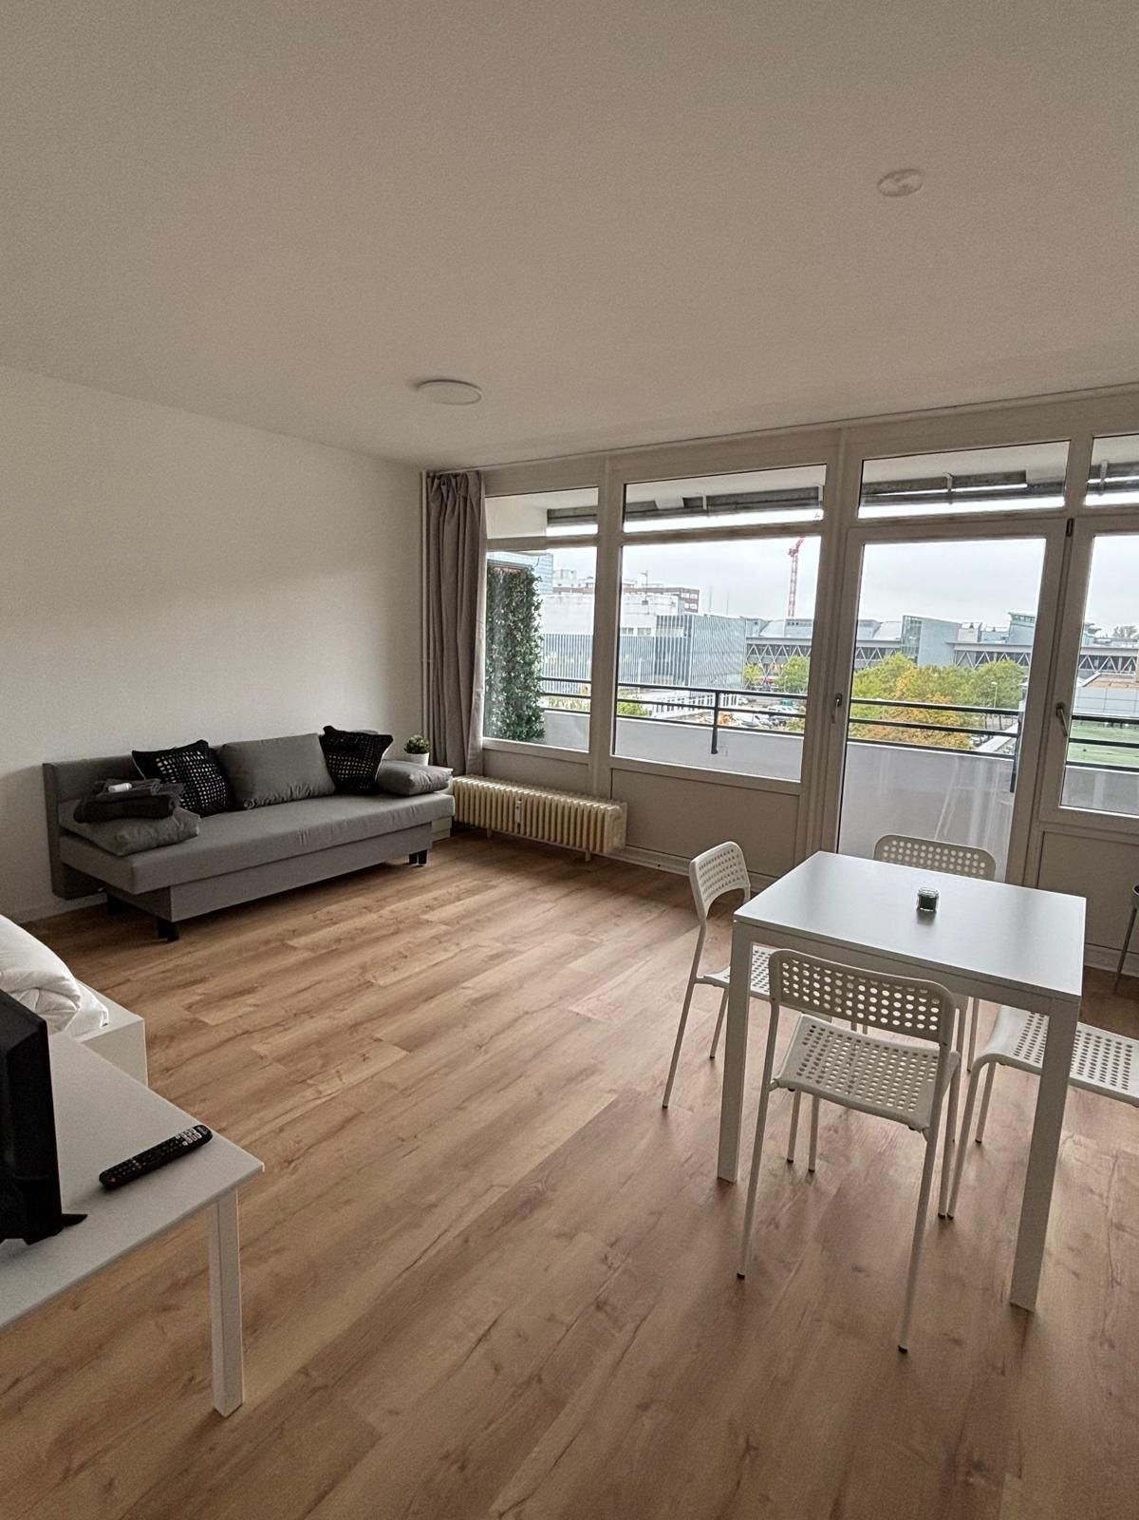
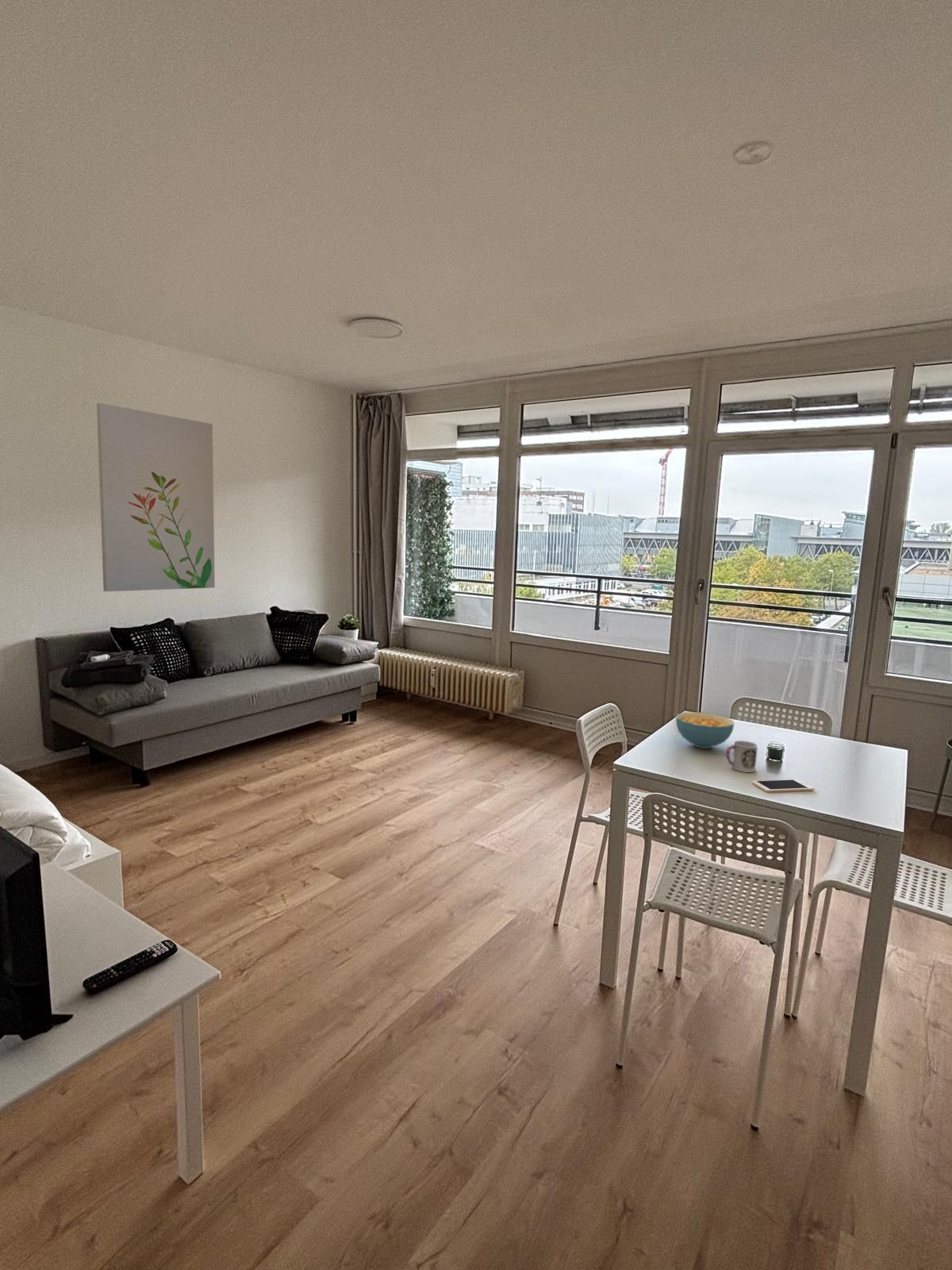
+ cup (740, 756)
+ cell phone (782, 785)
+ wall art (160, 503)
+ cereal bowl (703, 732)
